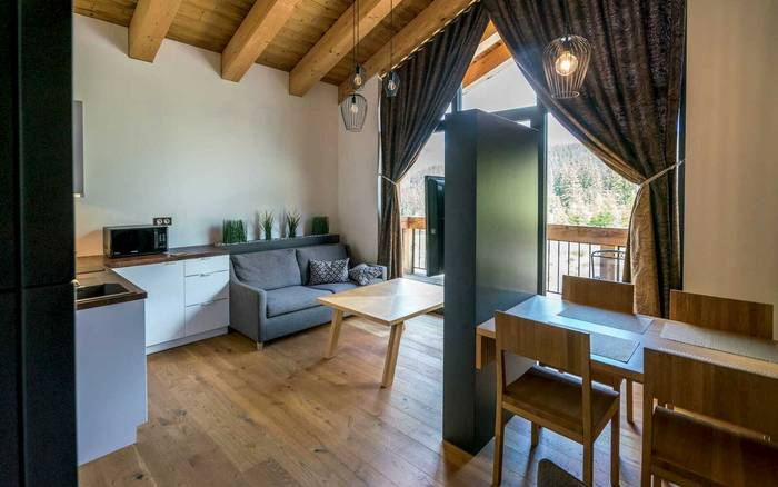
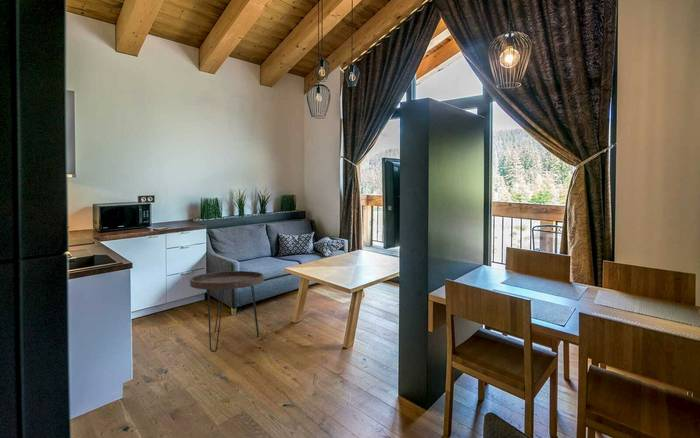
+ side table (221, 308)
